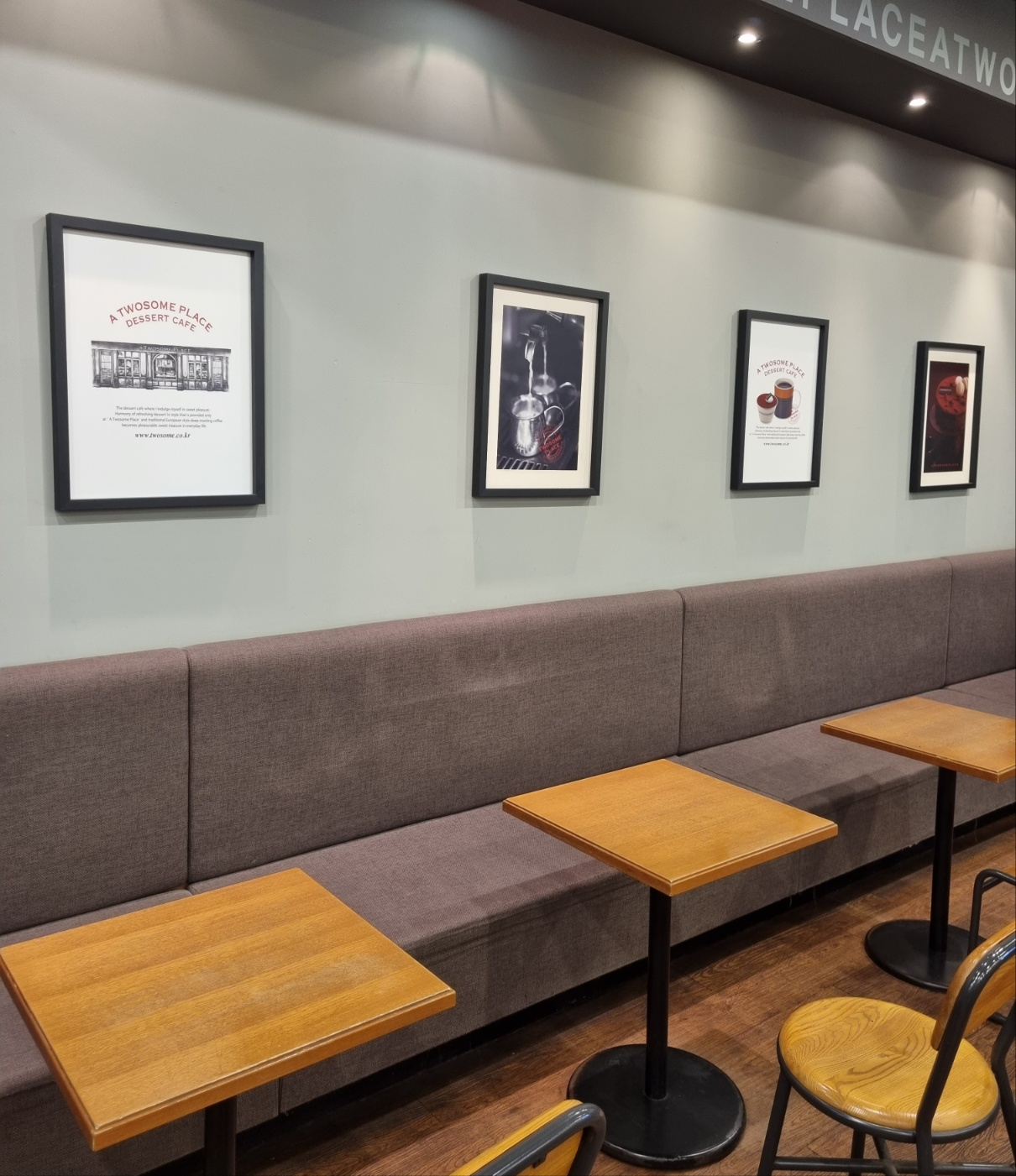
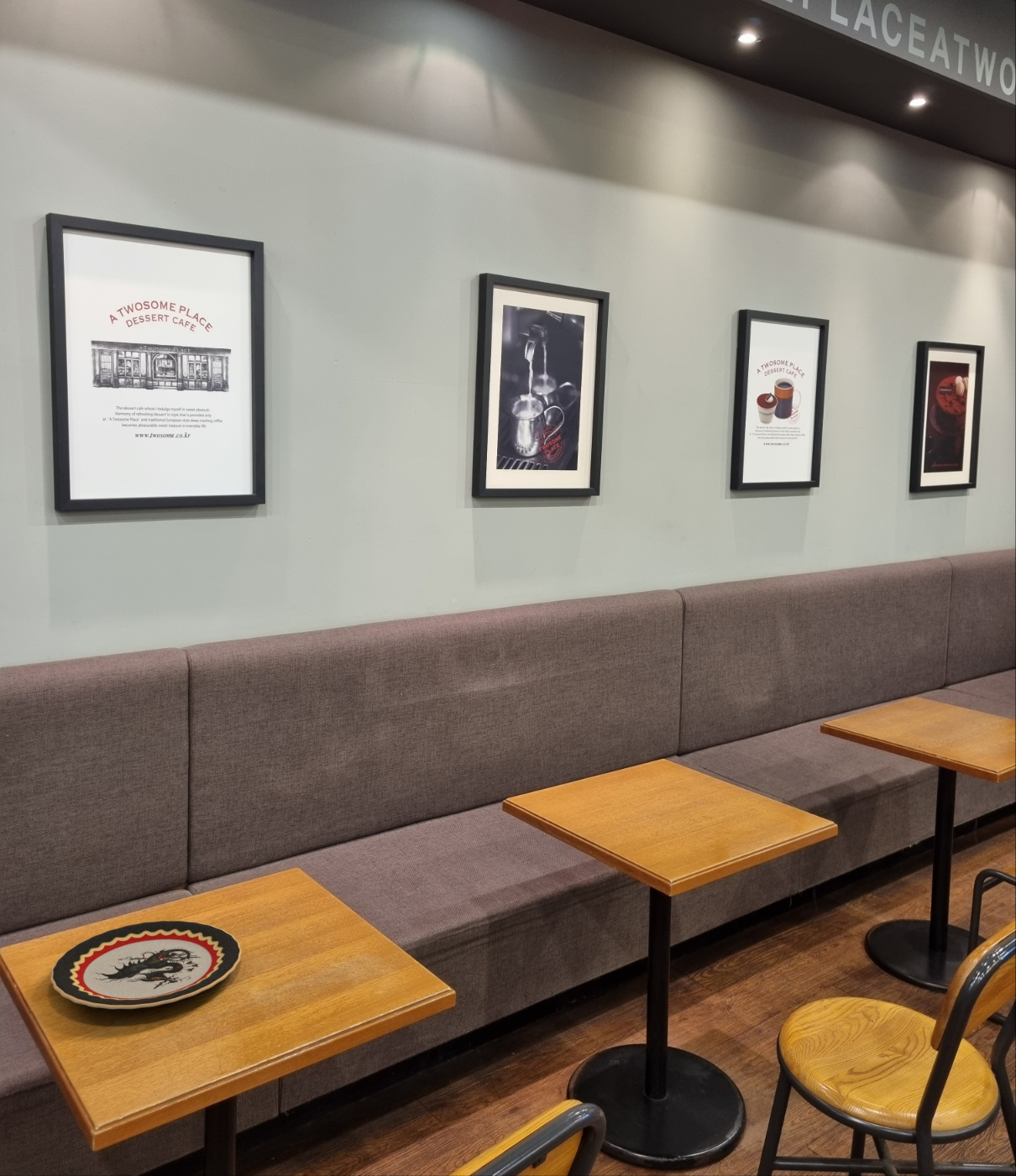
+ plate (149, 966)
